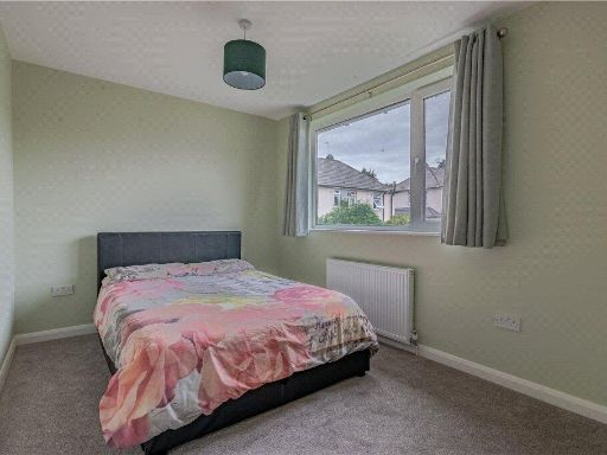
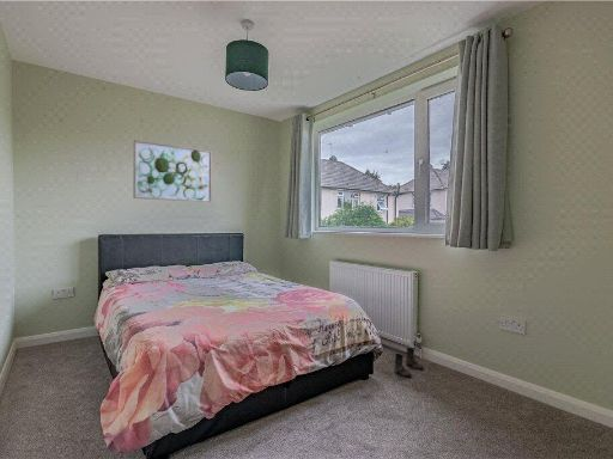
+ wall art (175, 172)
+ boots (408, 361)
